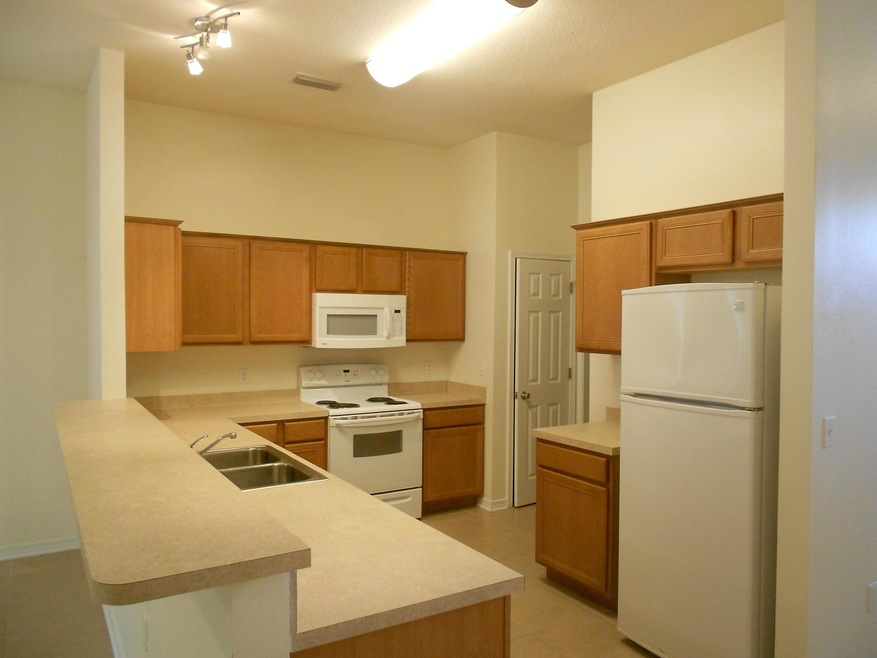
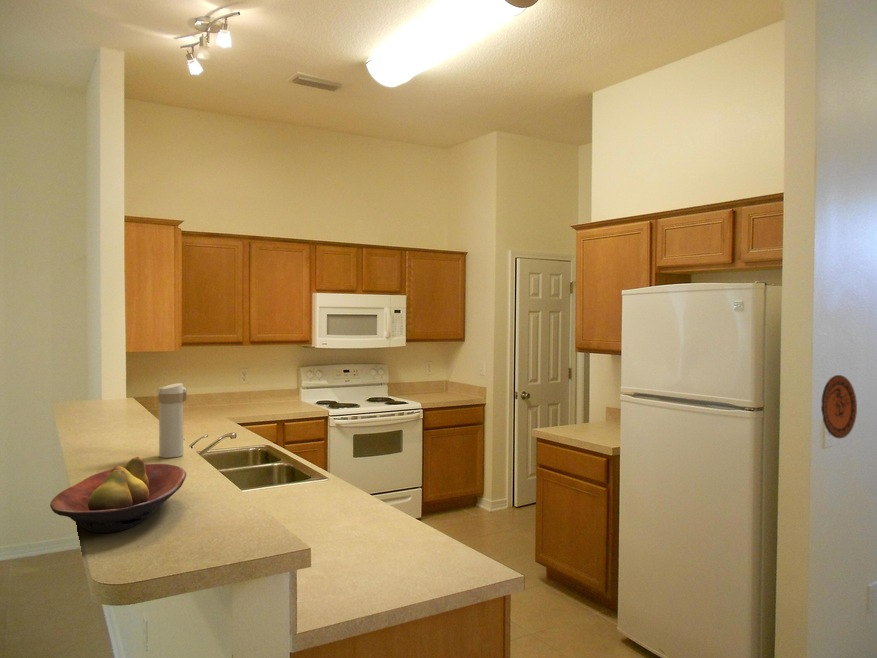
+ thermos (172, 419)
+ fruit bowl (124, 487)
+ decorative plate (838, 406)
